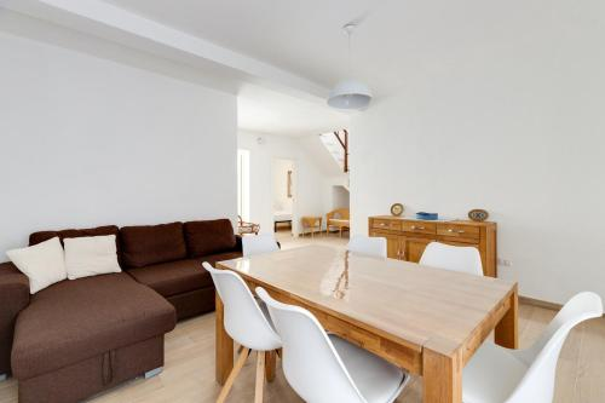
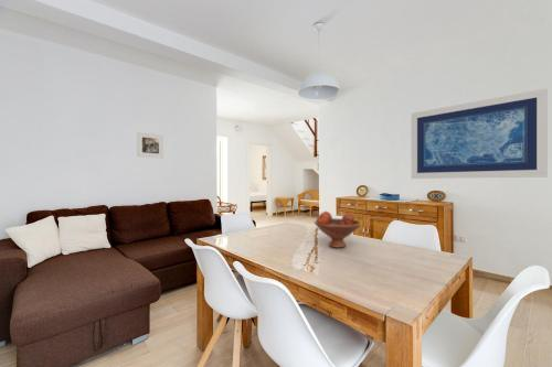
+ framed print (150, 145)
+ fruit bowl (337, 229)
+ wall art (469, 140)
